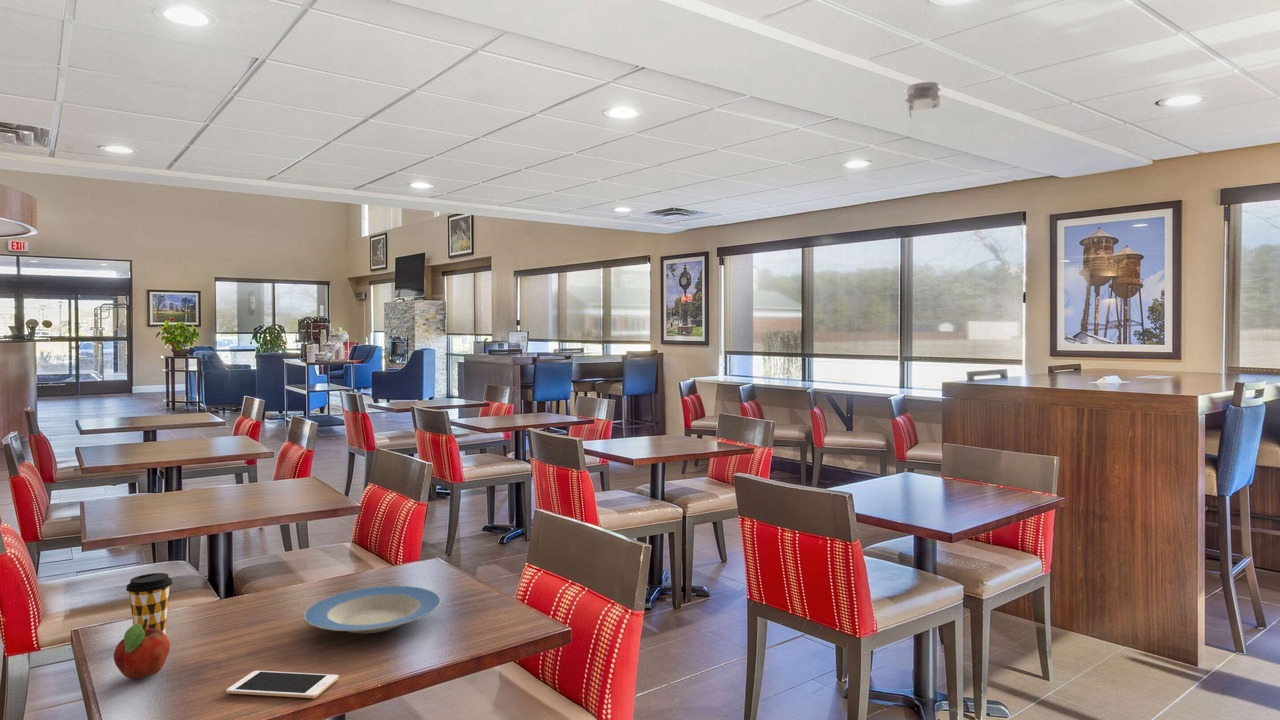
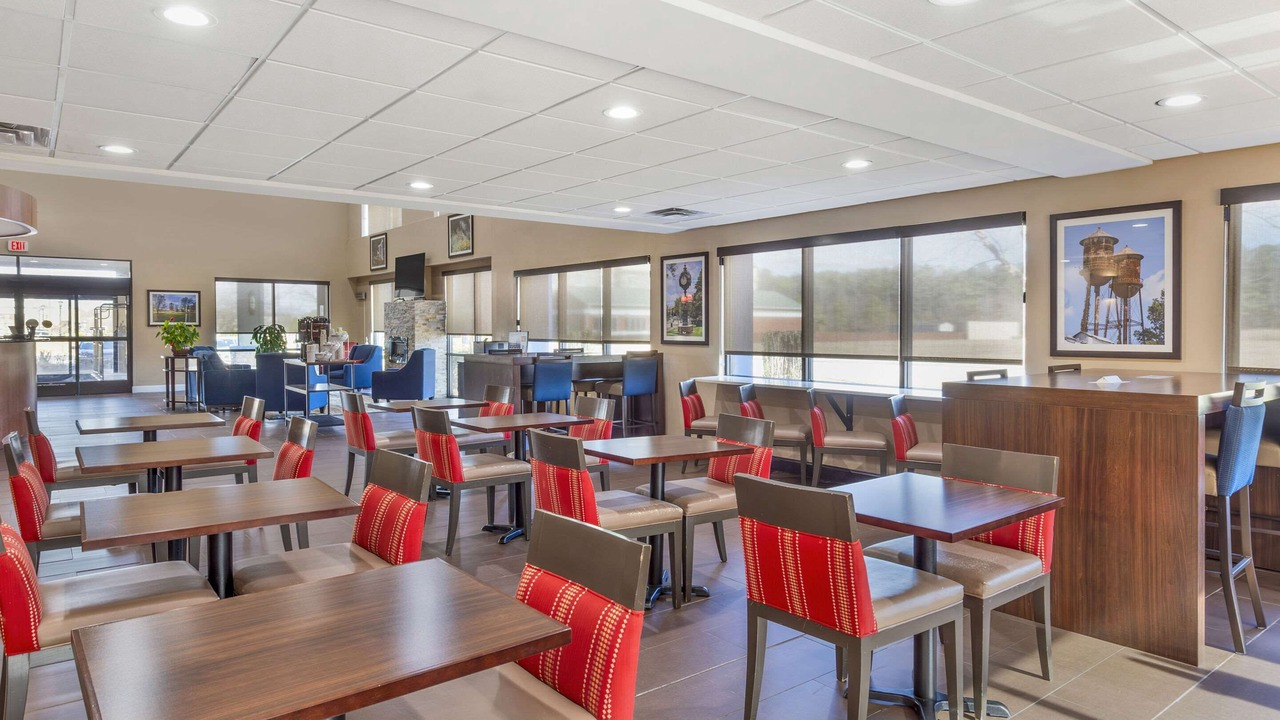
- coffee cup (150, 607)
- fruit (141, 648)
- plate (374, 613)
- cell phone (283, 684)
- smoke detector (922, 102)
